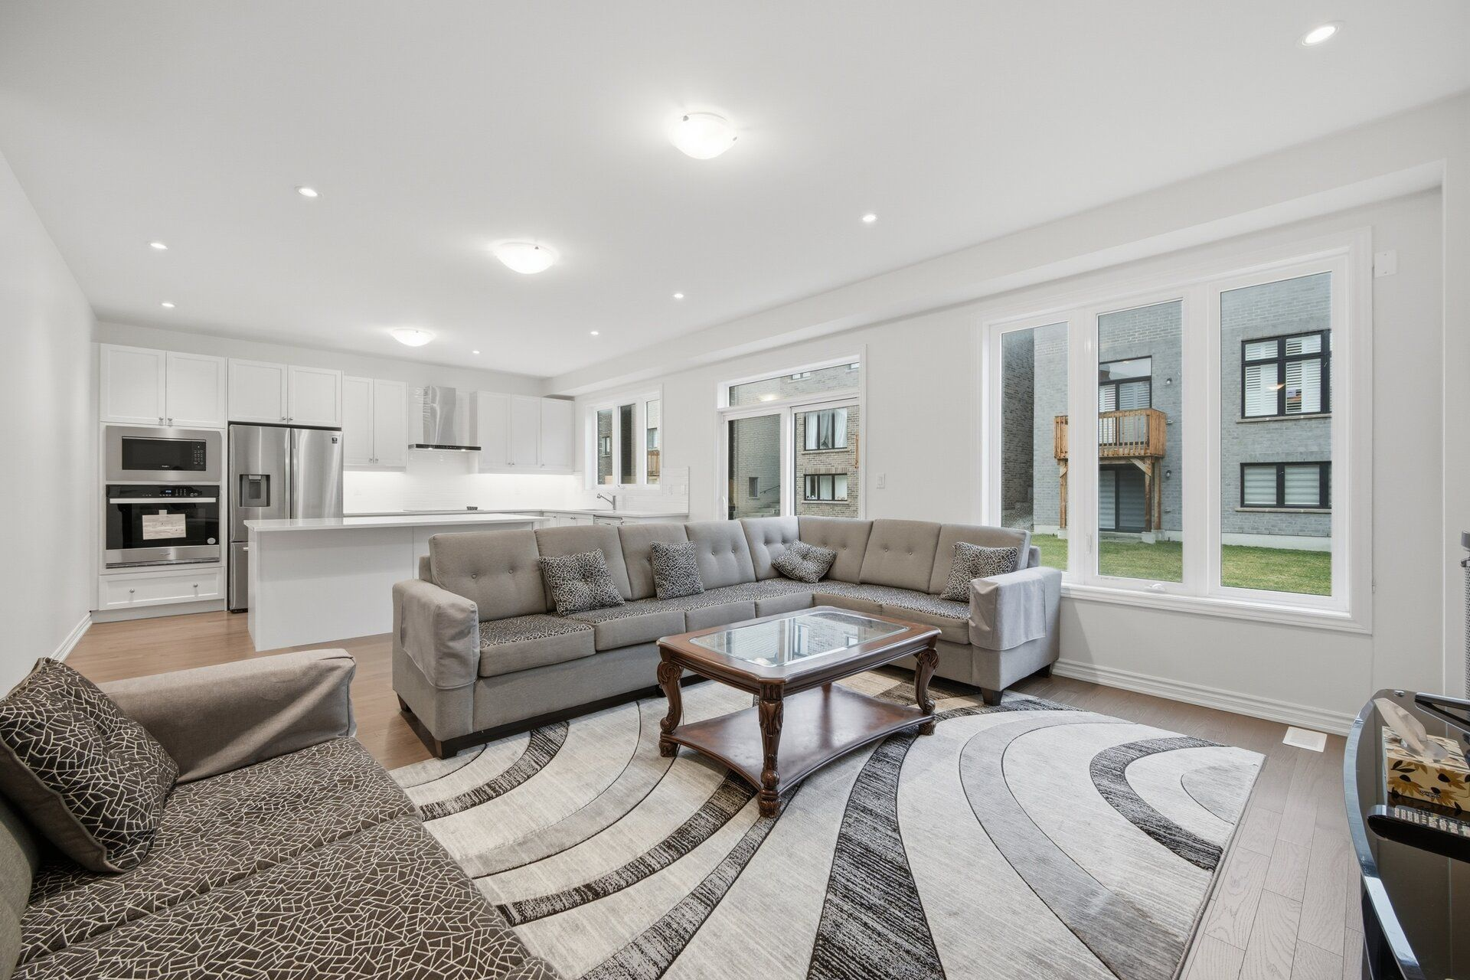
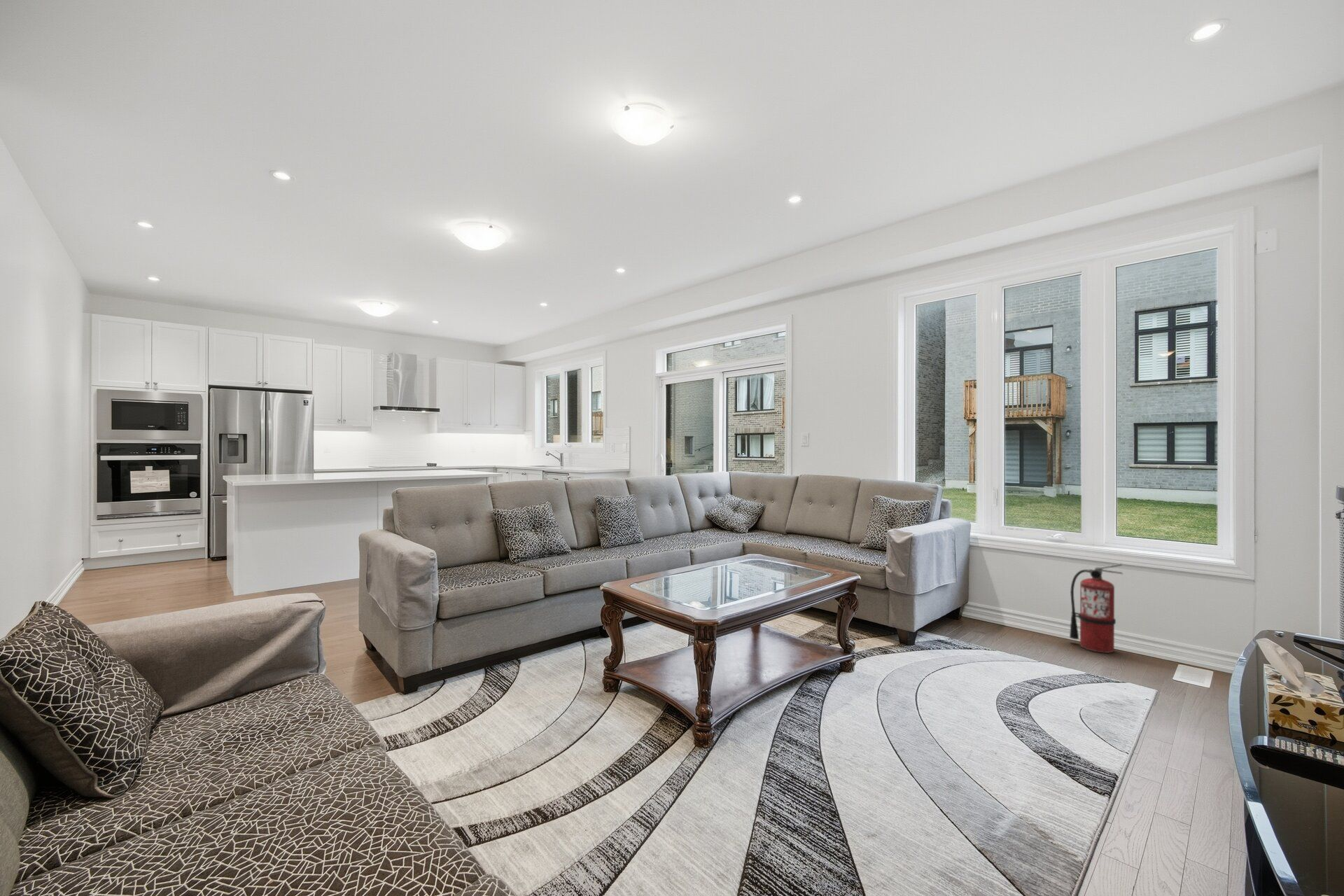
+ fire extinguisher (1096, 604)
